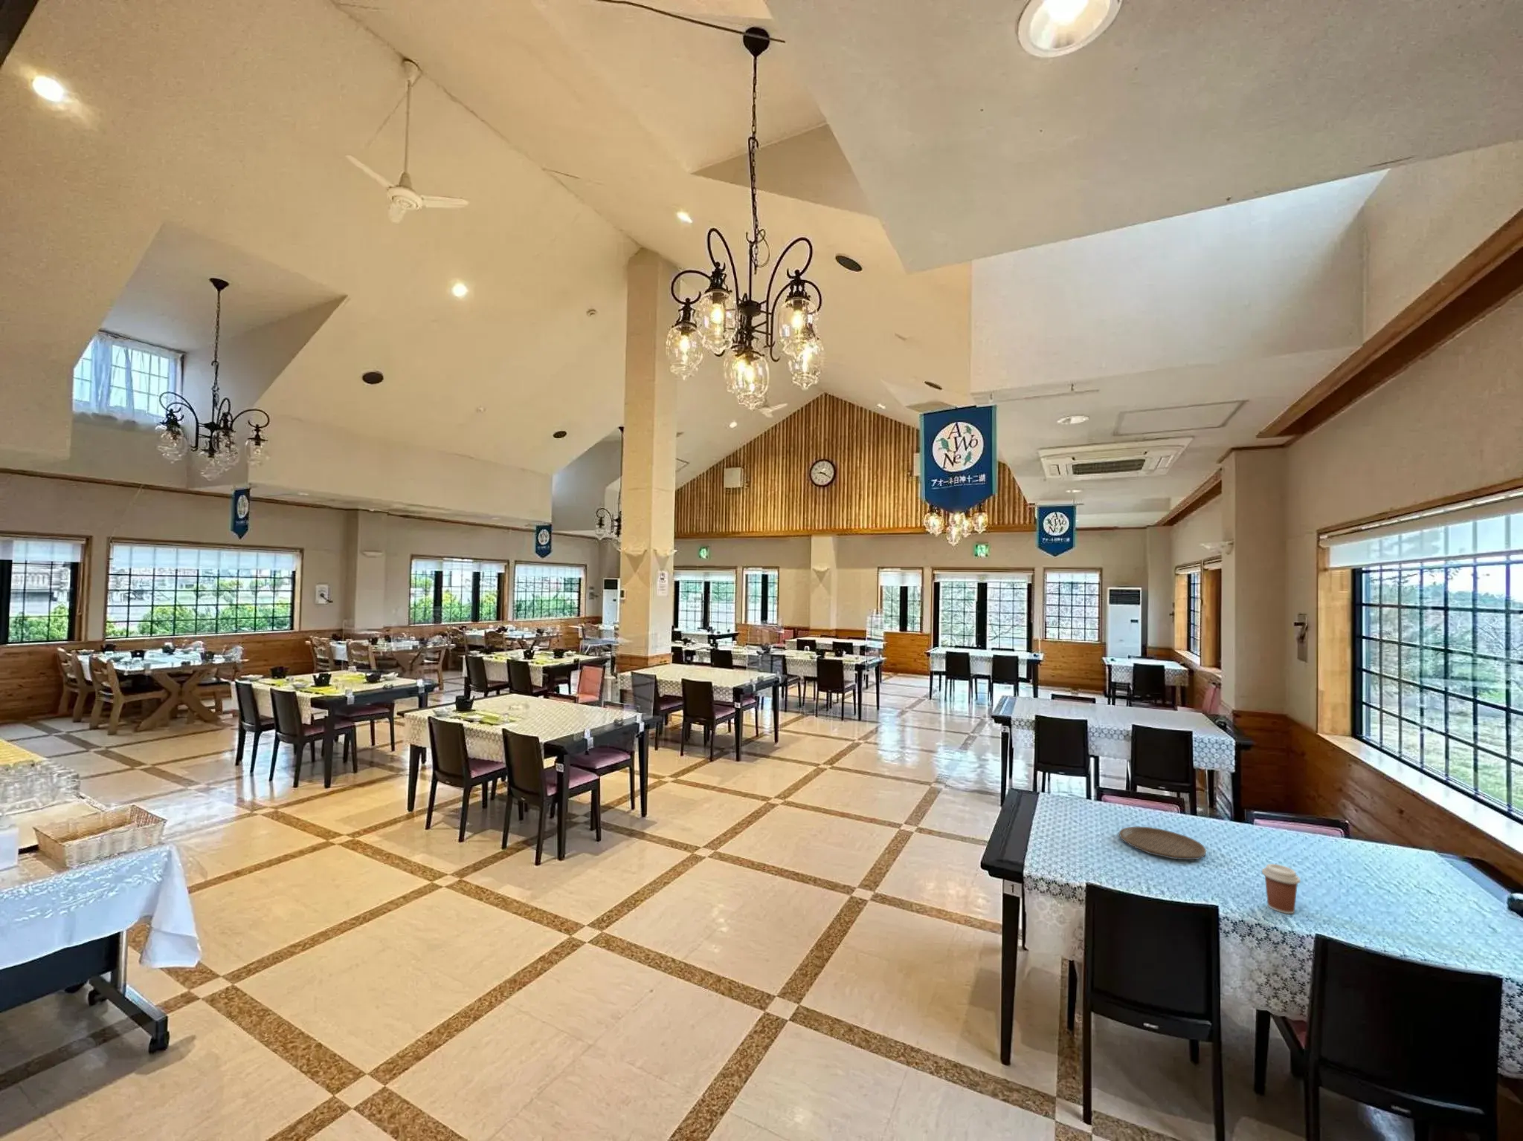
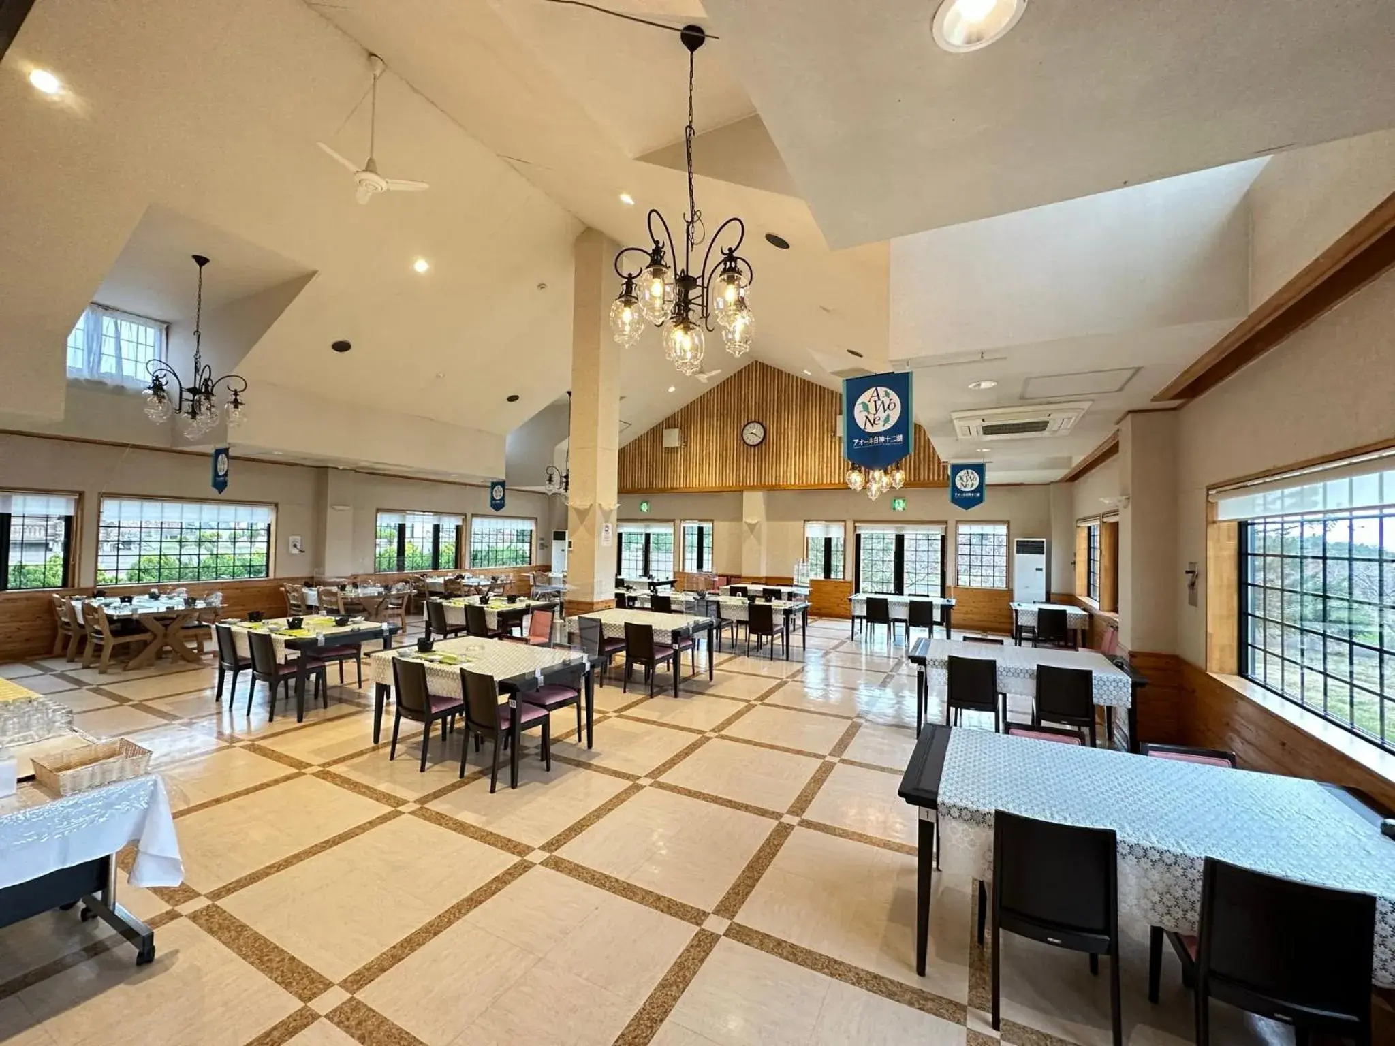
- plate (1161, 843)
- coffee cup (1281, 888)
